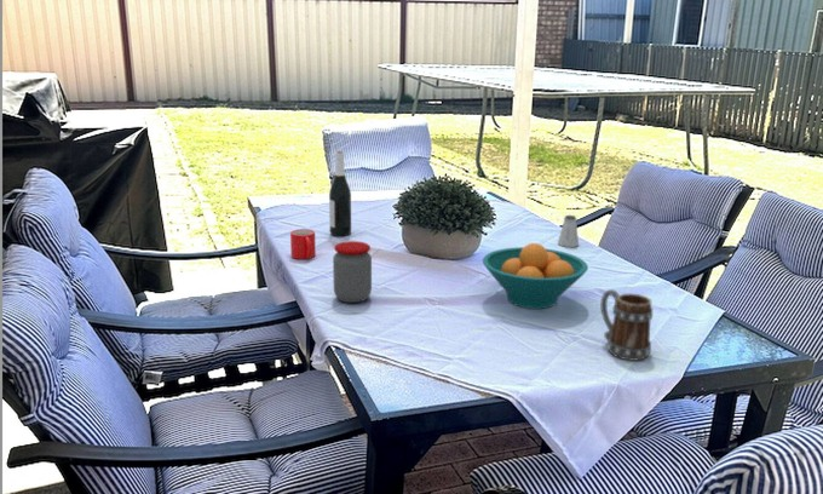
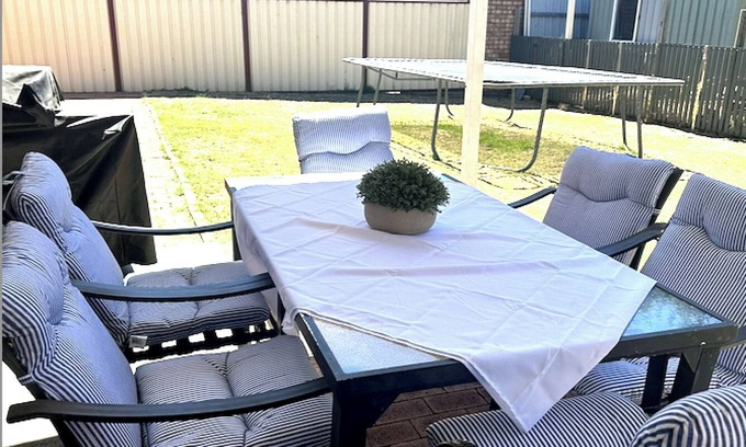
- mug (623, 322)
- mug (305, 245)
- saltshaker (569, 230)
- fruit bowl (534, 272)
- wine bottle (340, 193)
- jar (352, 271)
